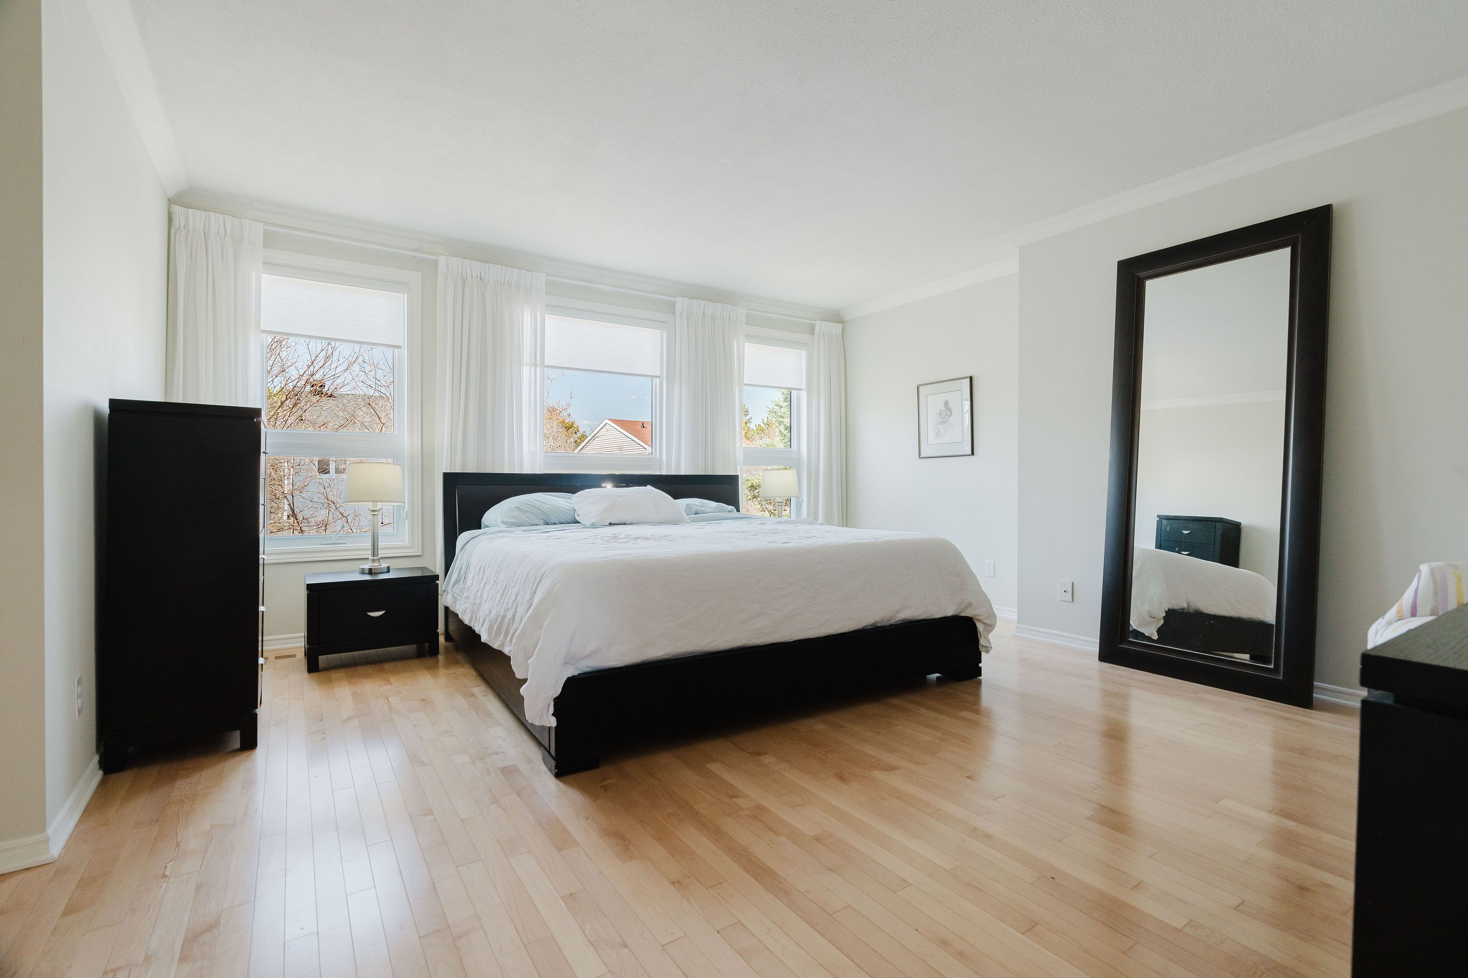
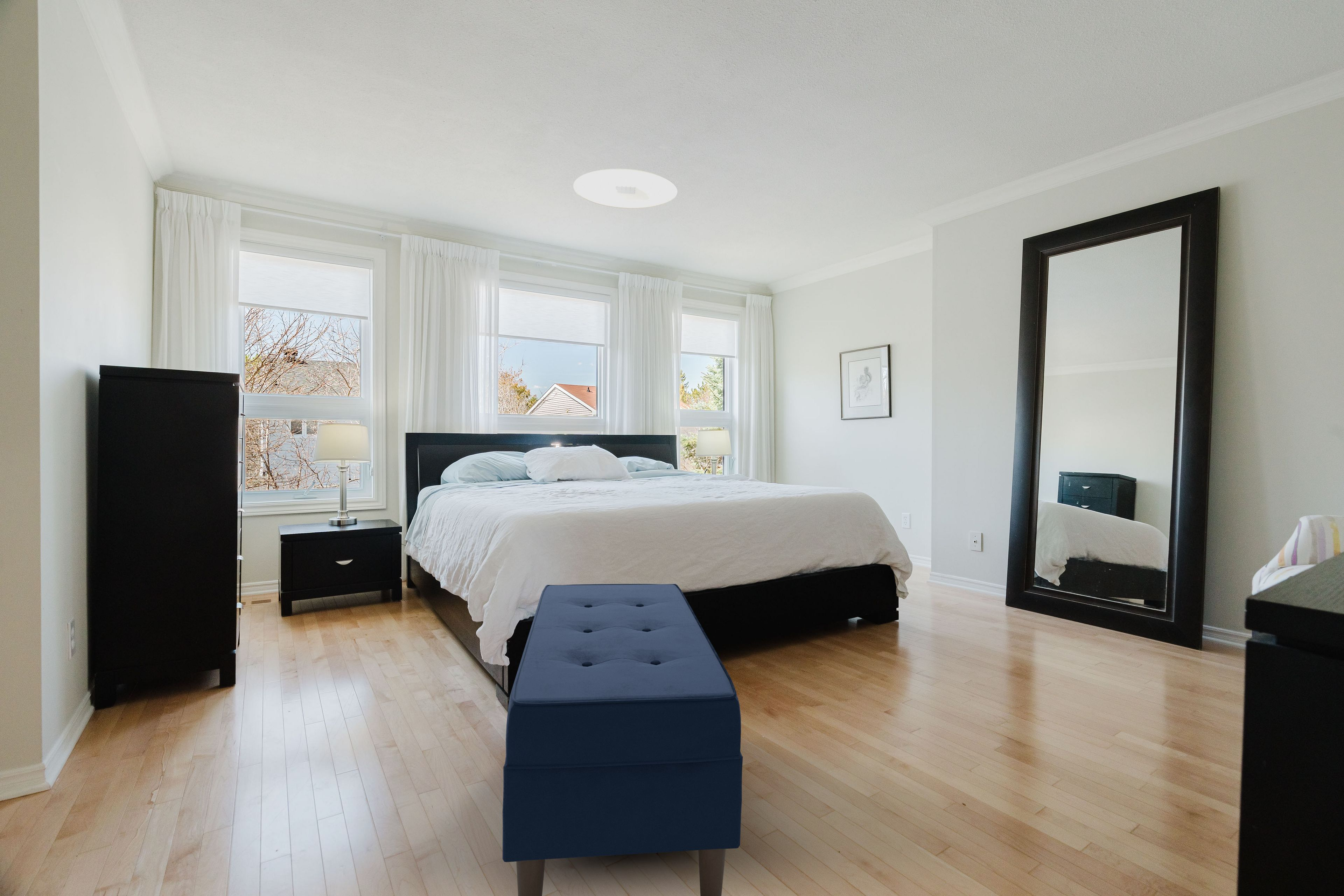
+ bench (616, 709)
+ ceiling light (626, 185)
